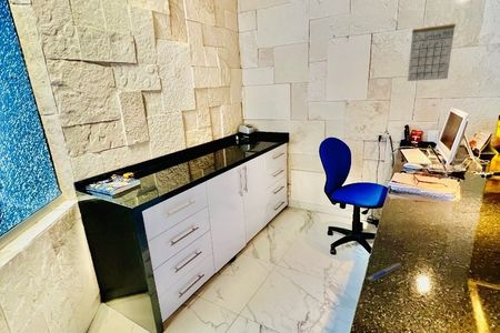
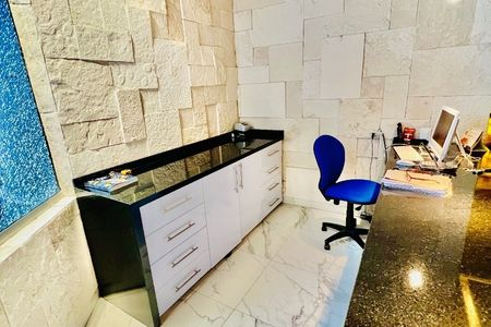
- pen (384, 271)
- calendar (430, 47)
